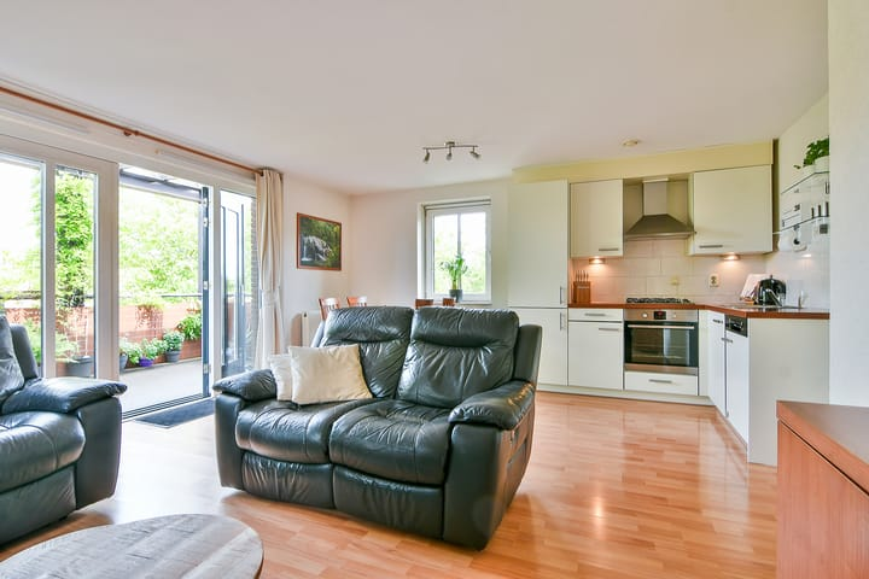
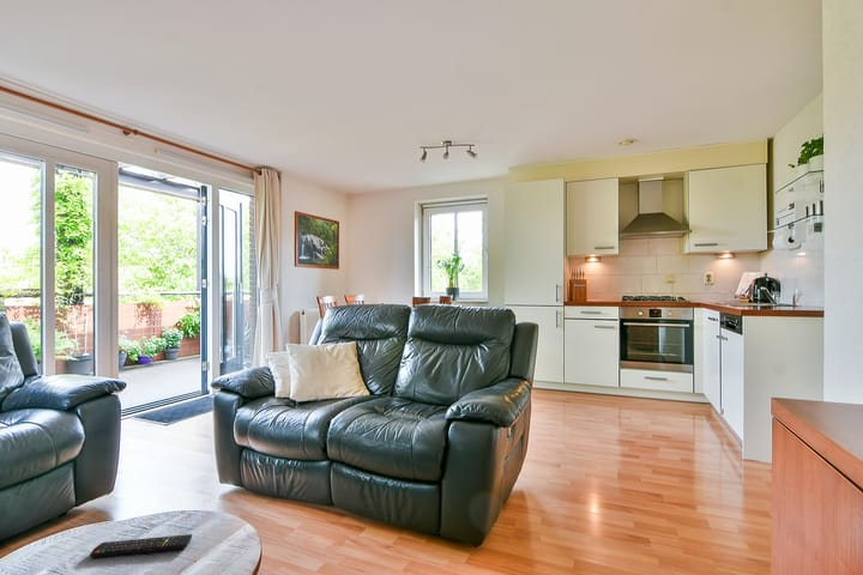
+ remote control (141, 546)
